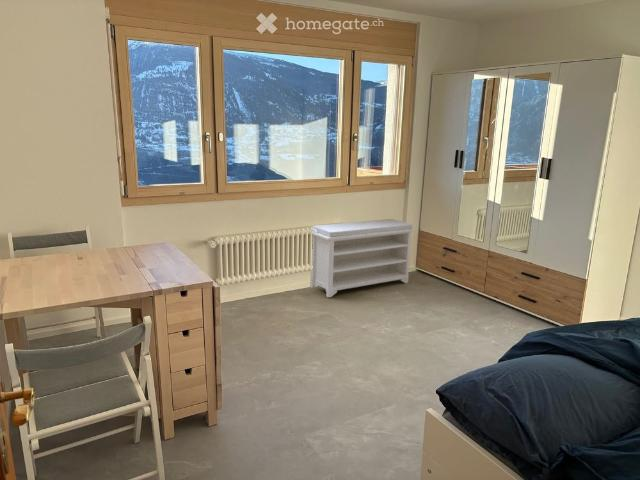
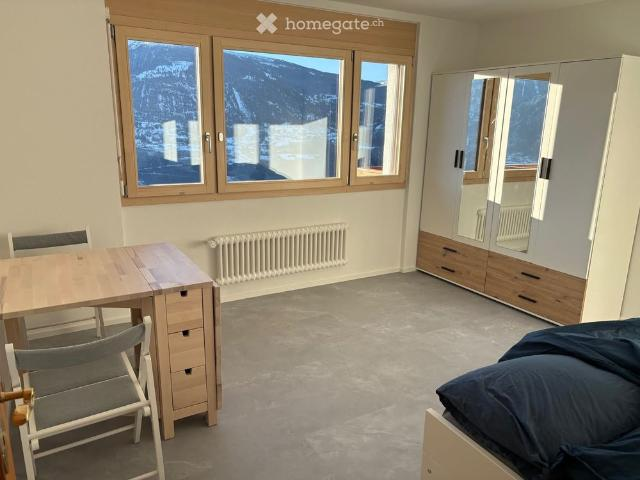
- bench (362, 255)
